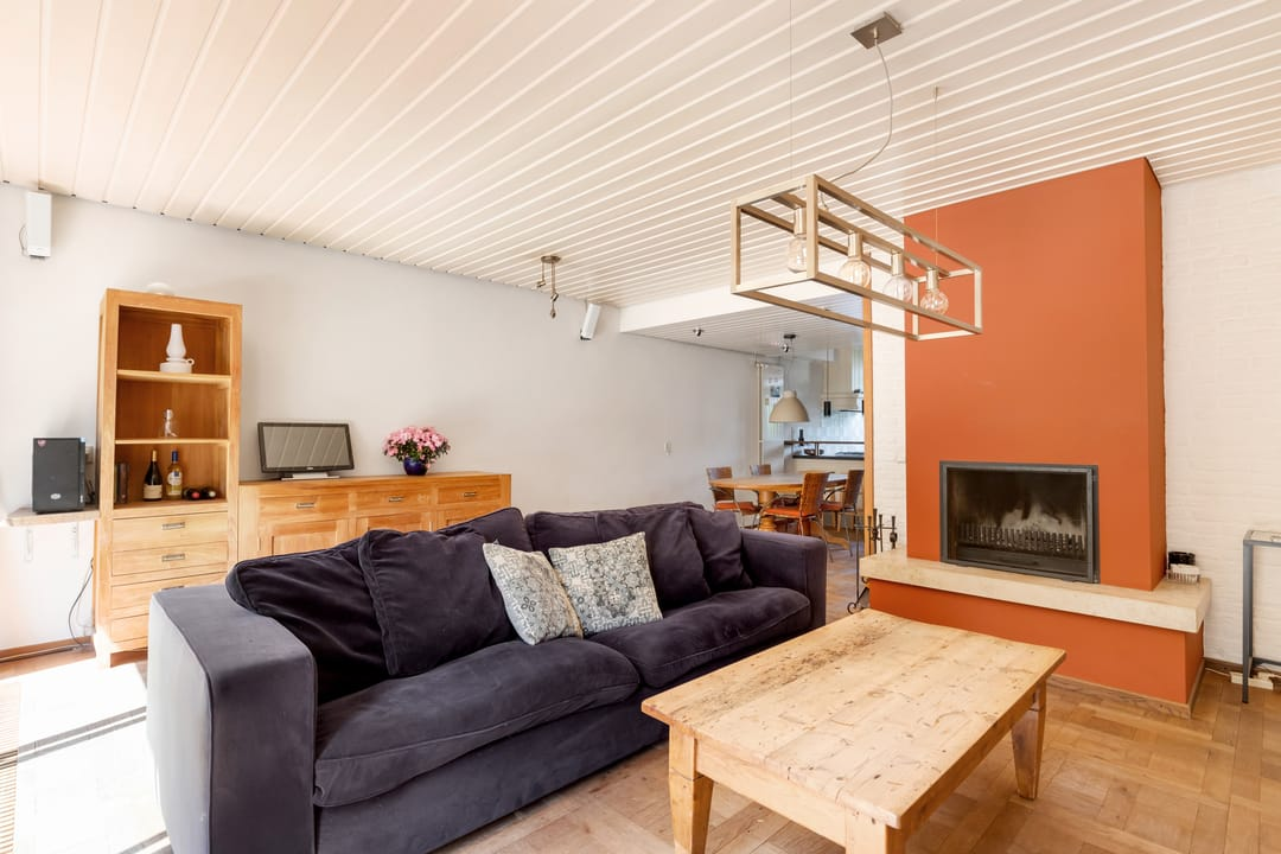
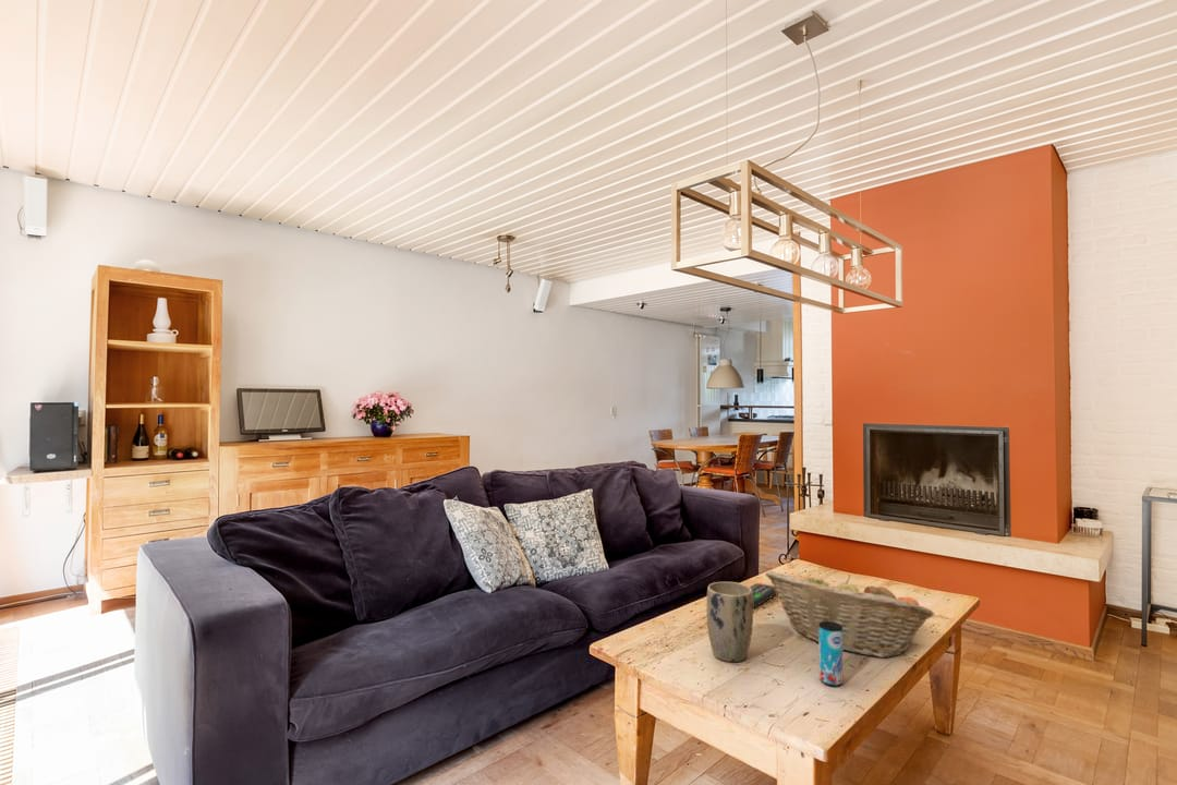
+ beverage can (830, 653)
+ plant pot (729, 621)
+ remote control (755, 594)
+ fruit basket (844, 603)
